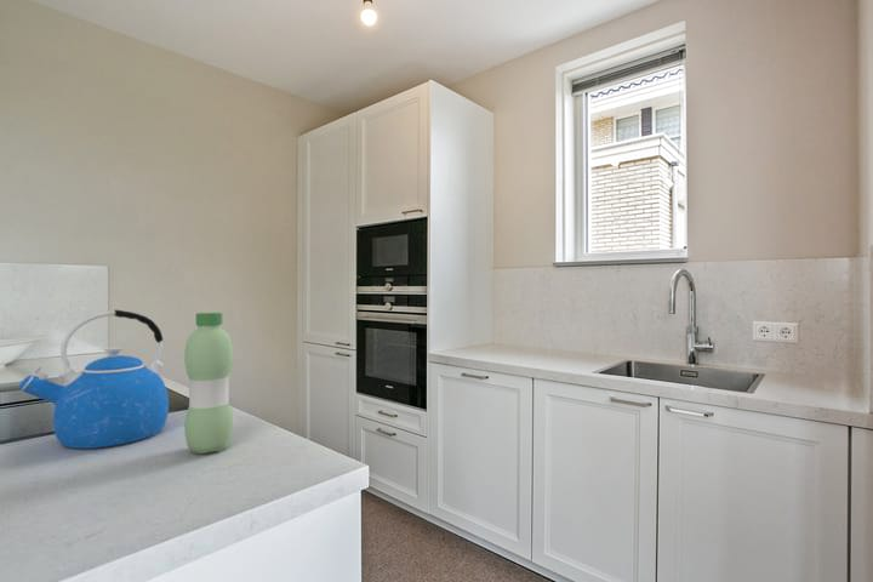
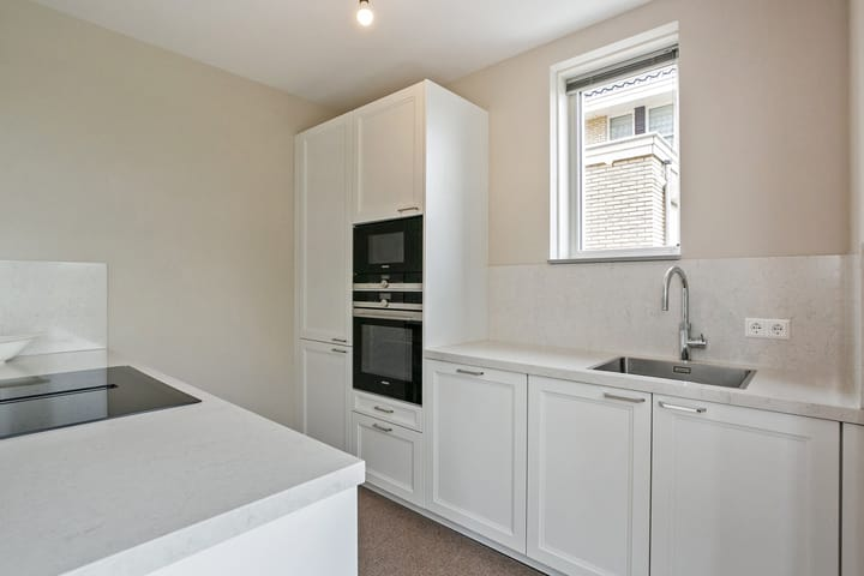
- kettle (99, 373)
- water bottle (209, 381)
